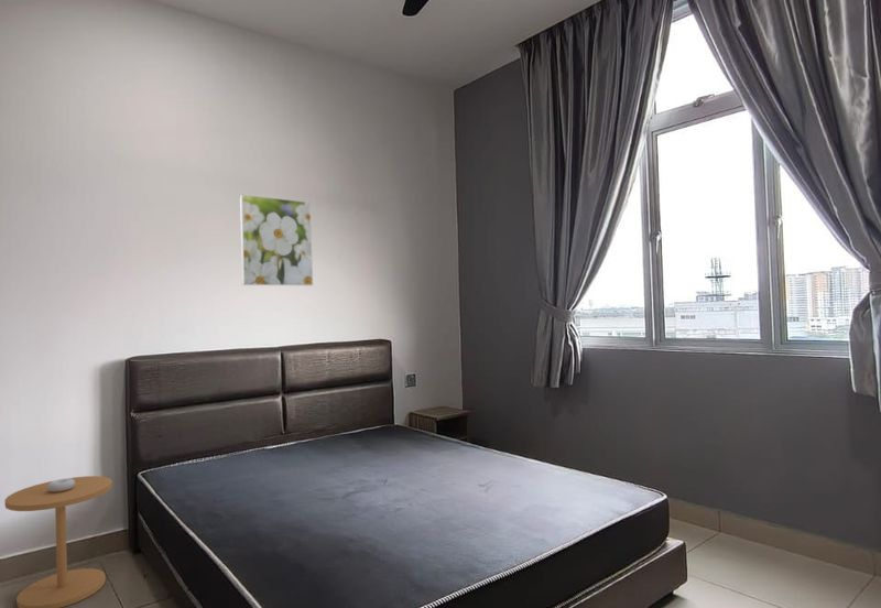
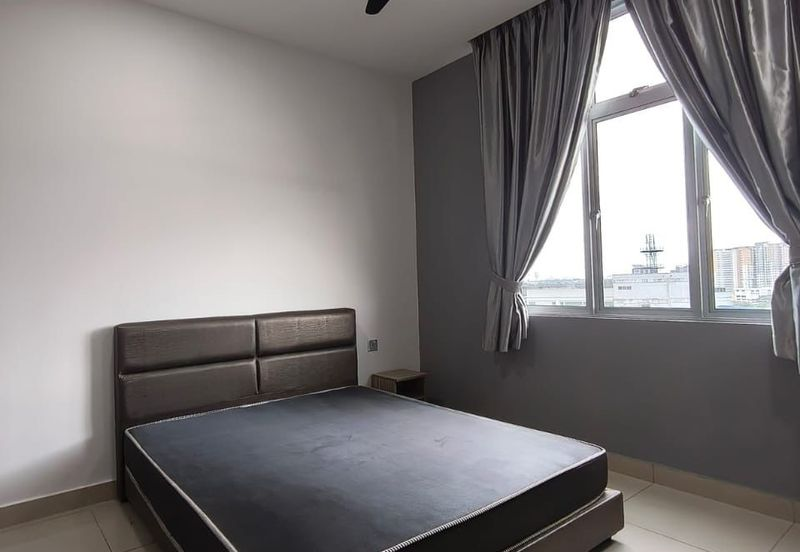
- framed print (278, 241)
- side table (62, 535)
